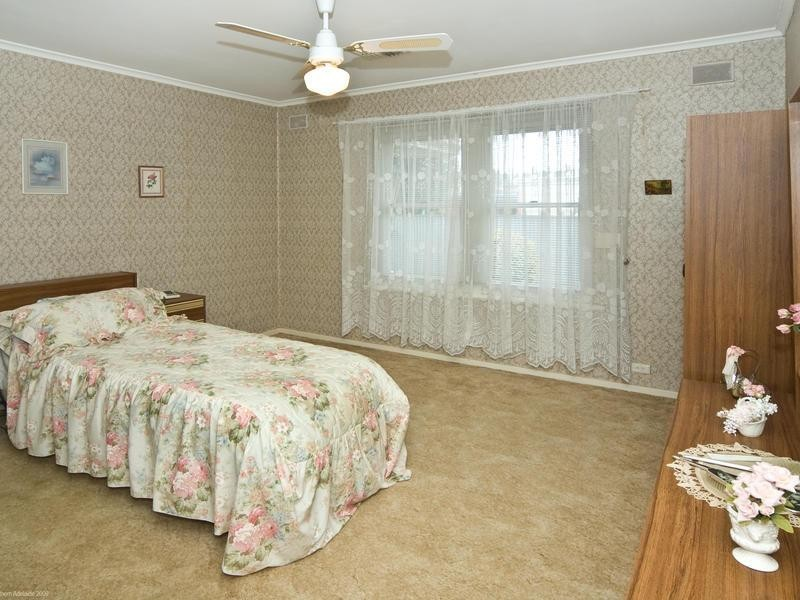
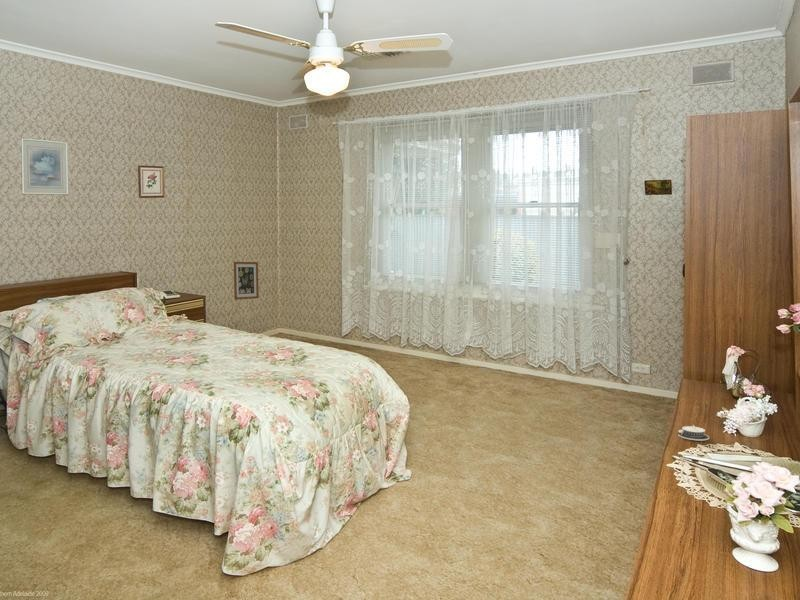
+ wall art (246, 280)
+ architectural model (693, 430)
